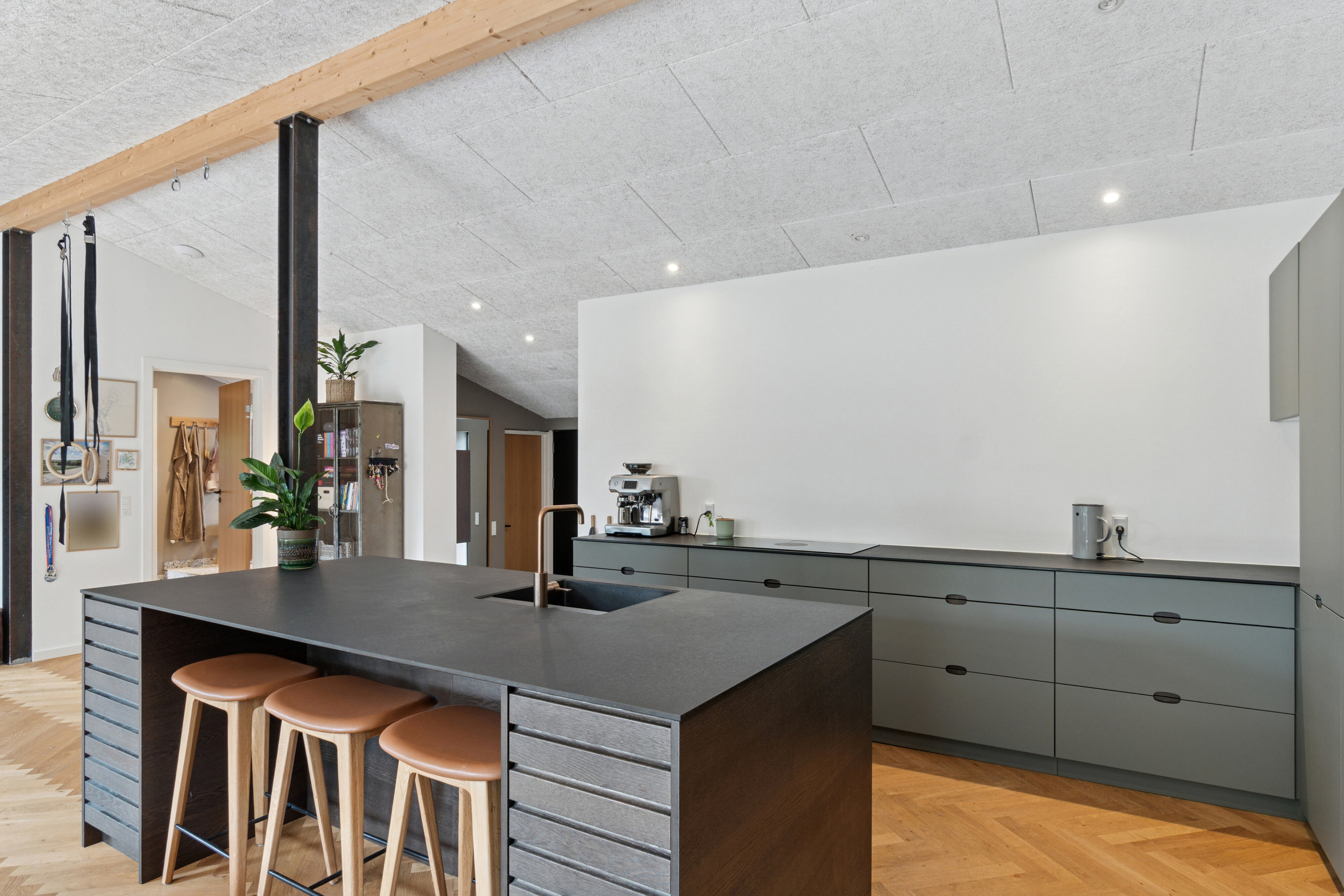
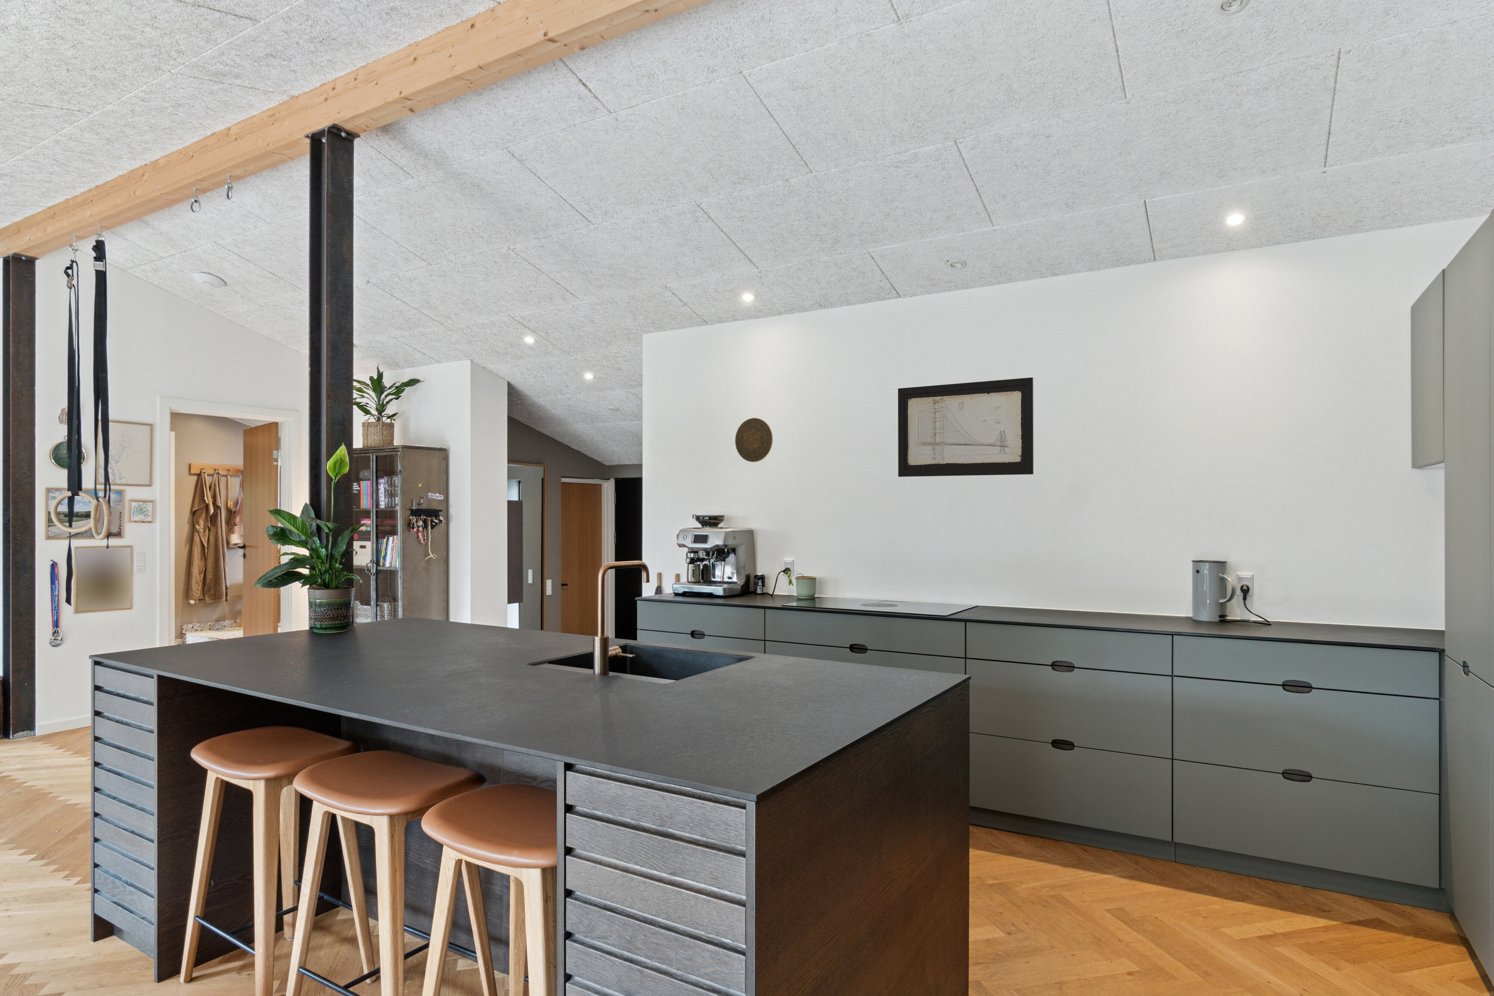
+ decorative plate (753, 440)
+ wall art (963, 429)
